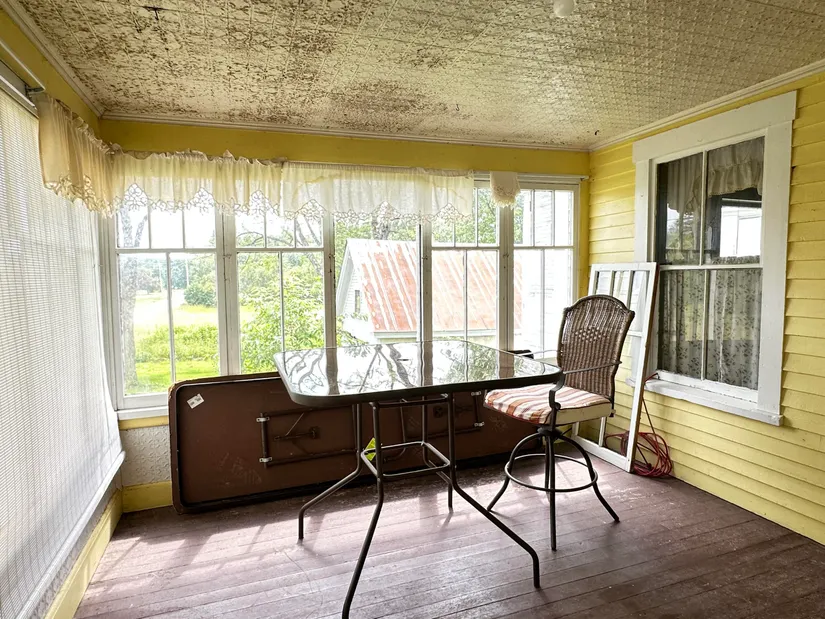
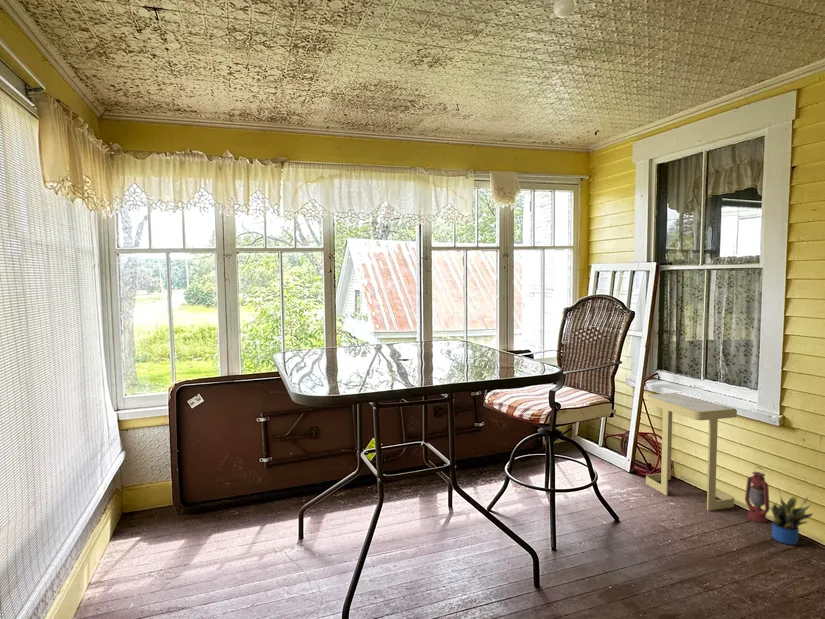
+ potted plant (794, 515)
+ side table (671, 444)
+ lantern (758, 493)
